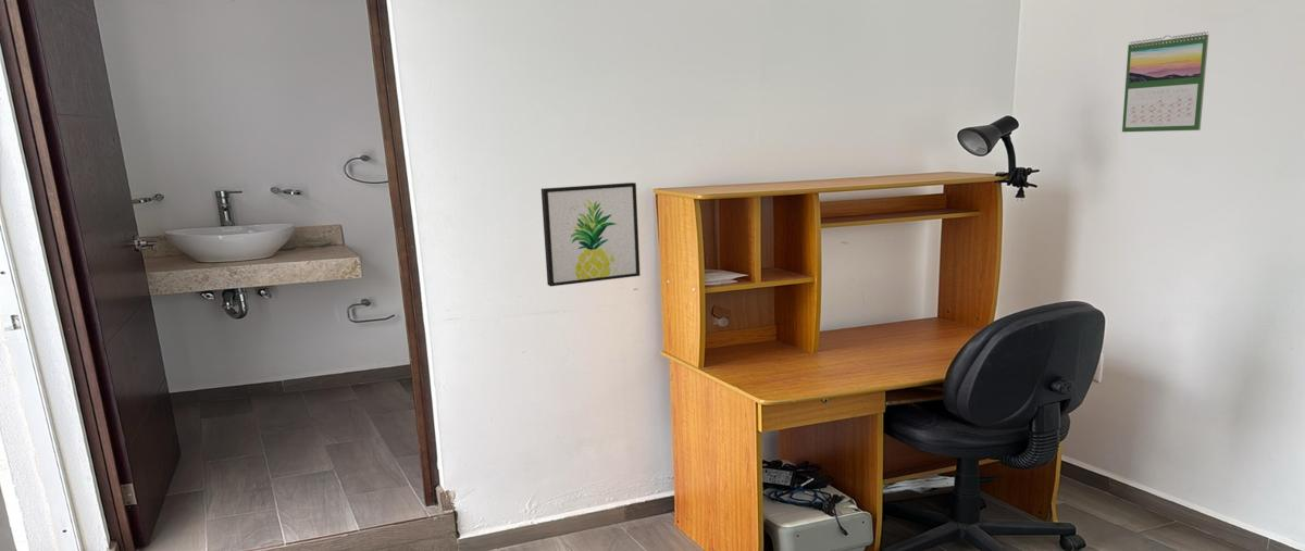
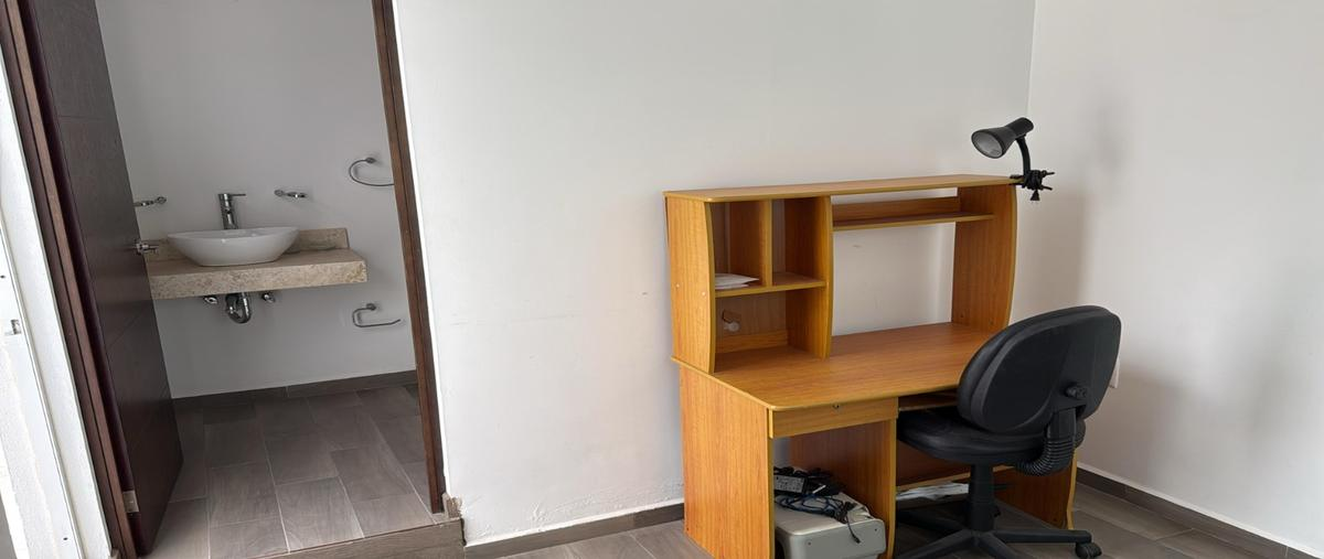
- calendar (1163, 84)
- wall art (592, 233)
